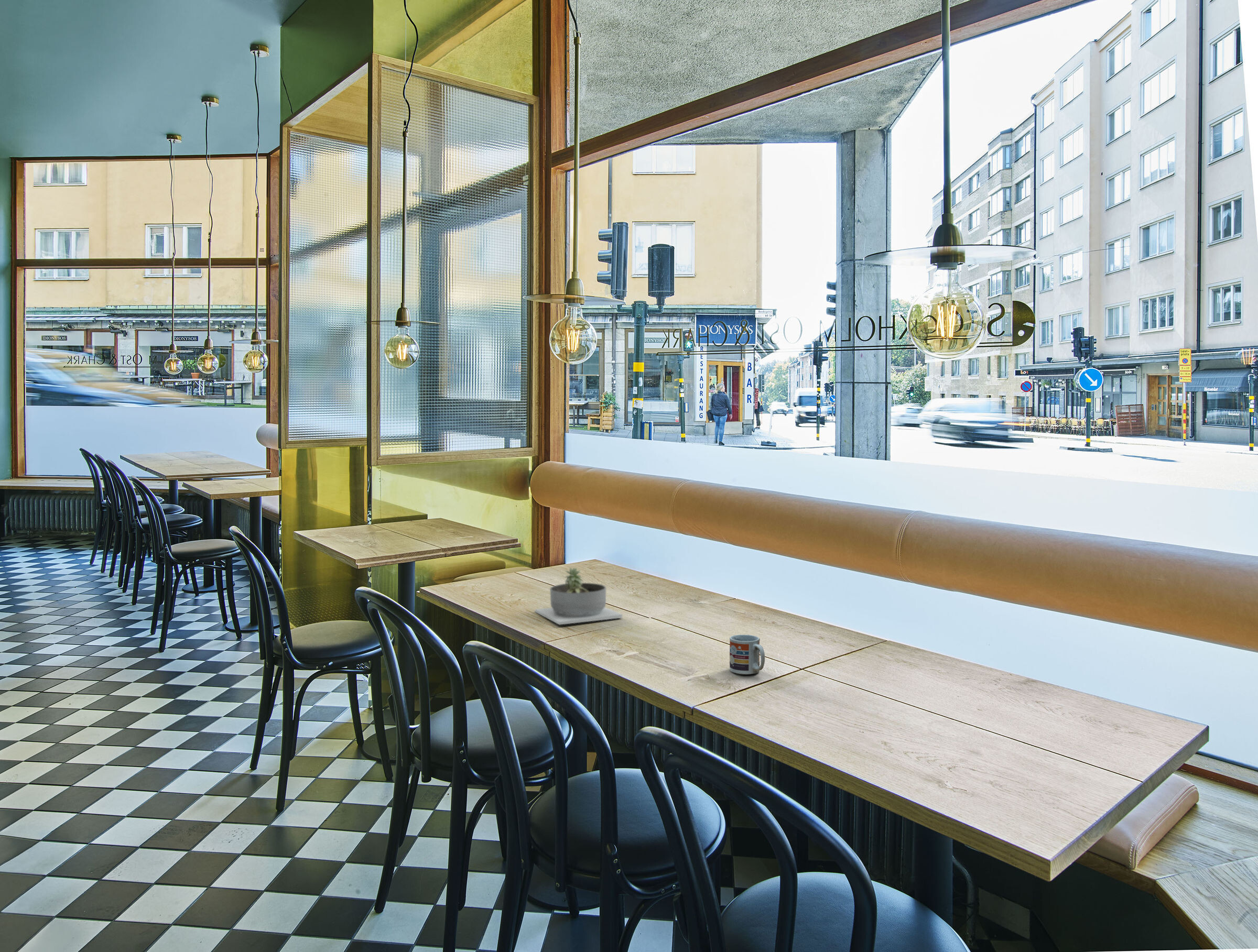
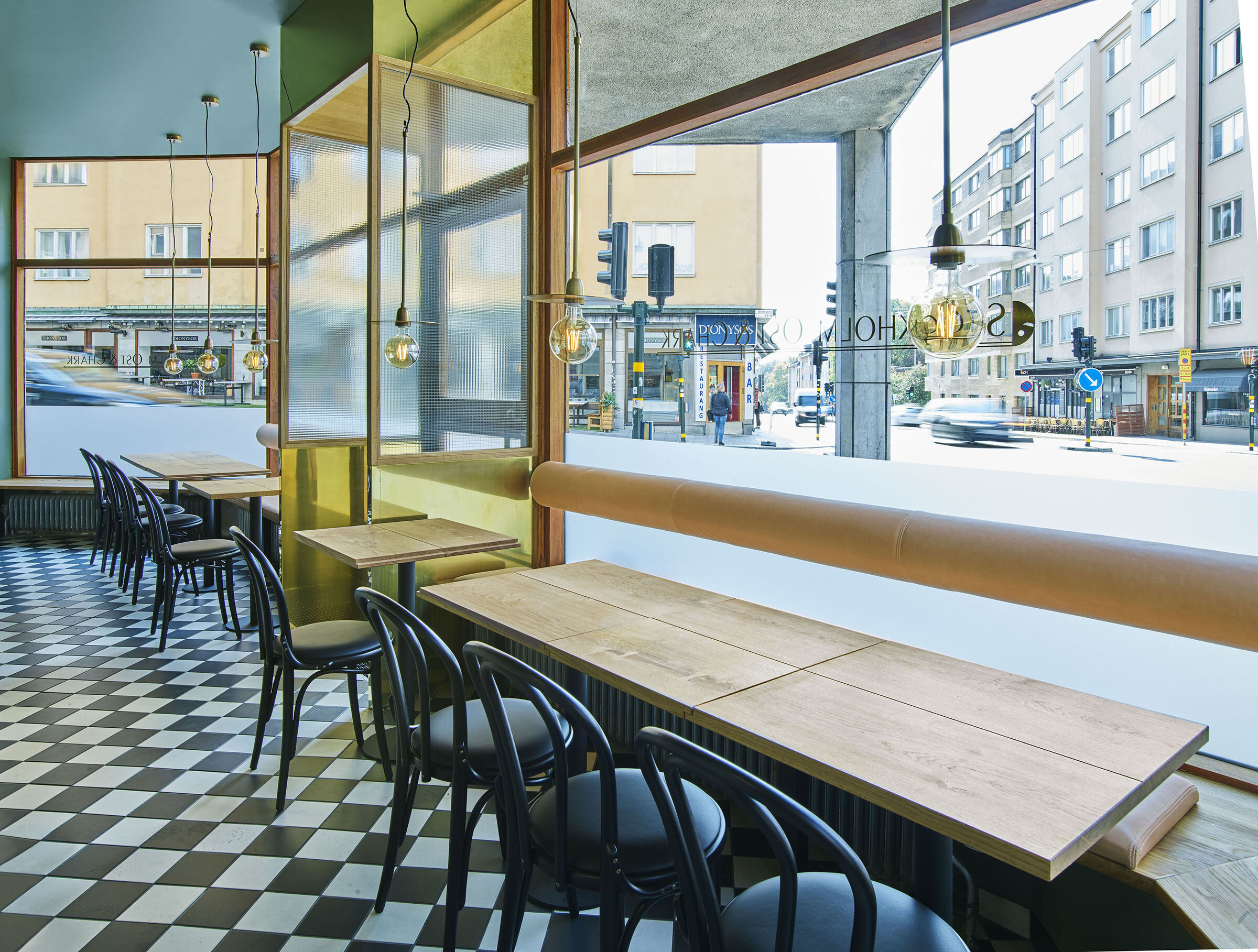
- succulent planter (578, 591)
- cup (749, 655)
